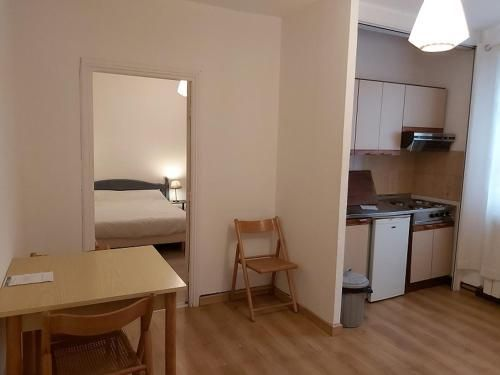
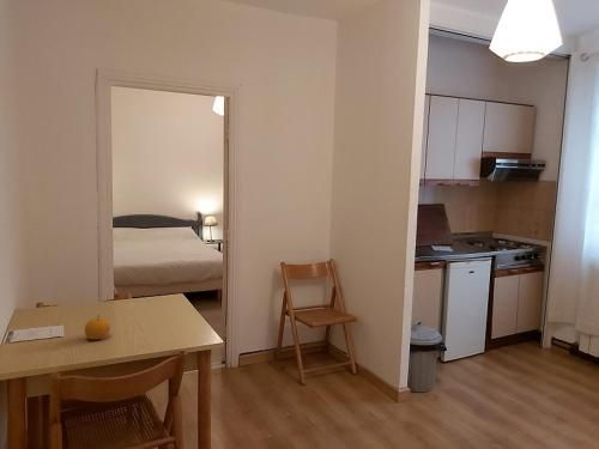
+ fruit (97, 326)
